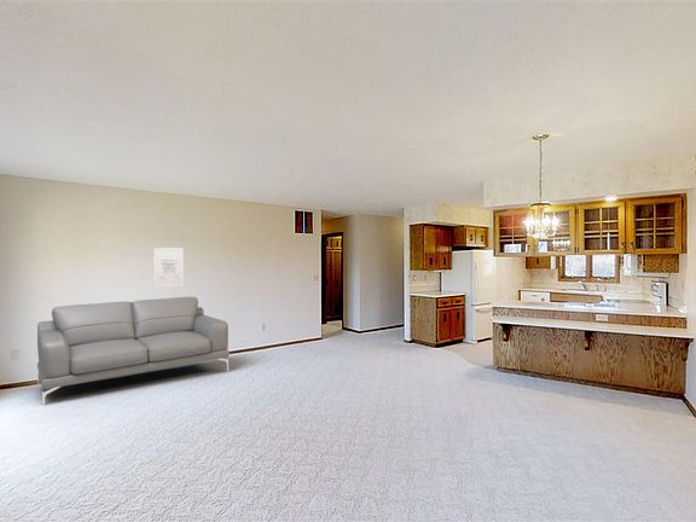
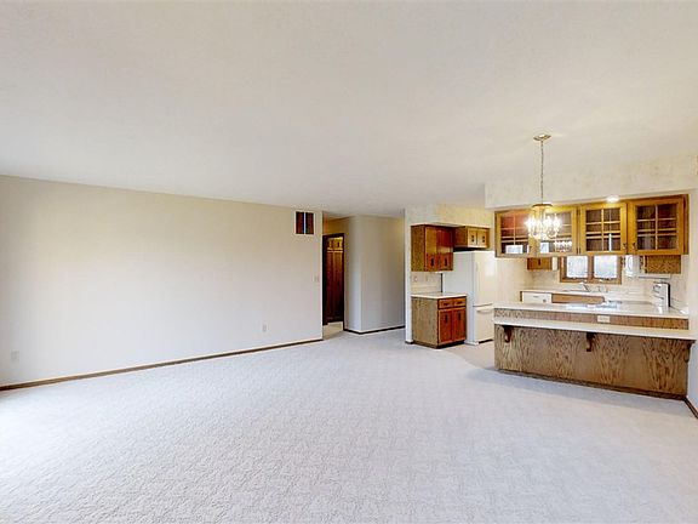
- wall art (168, 267)
- sofa (138, 340)
